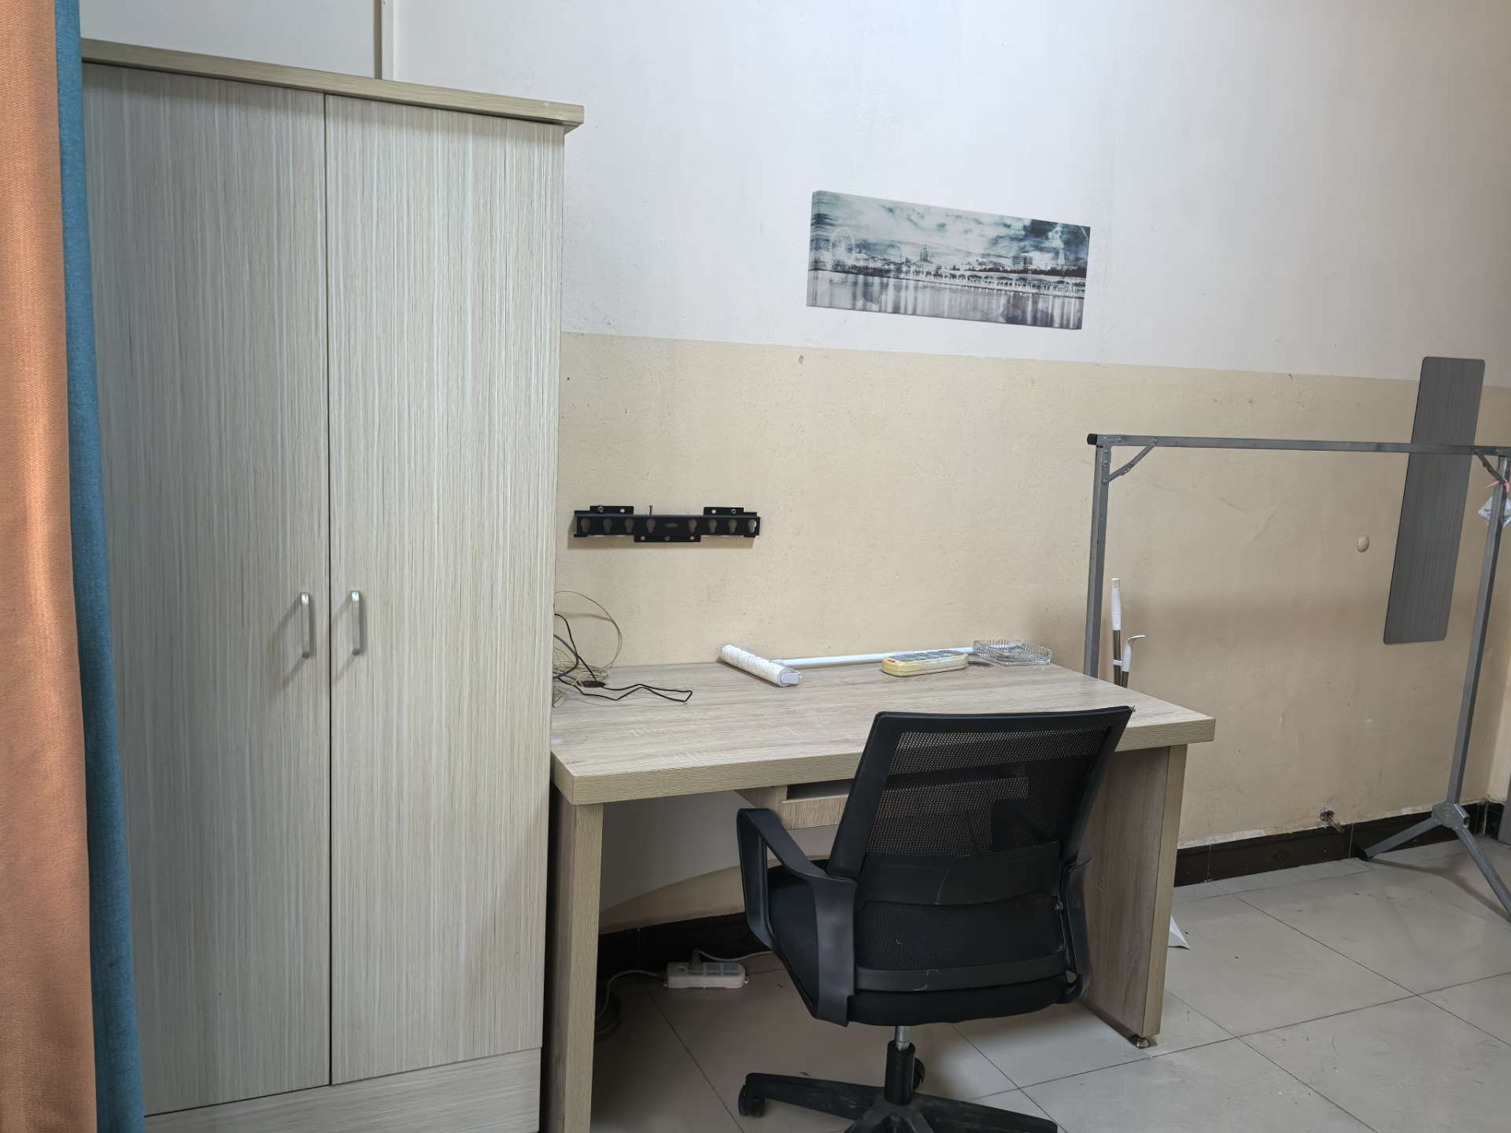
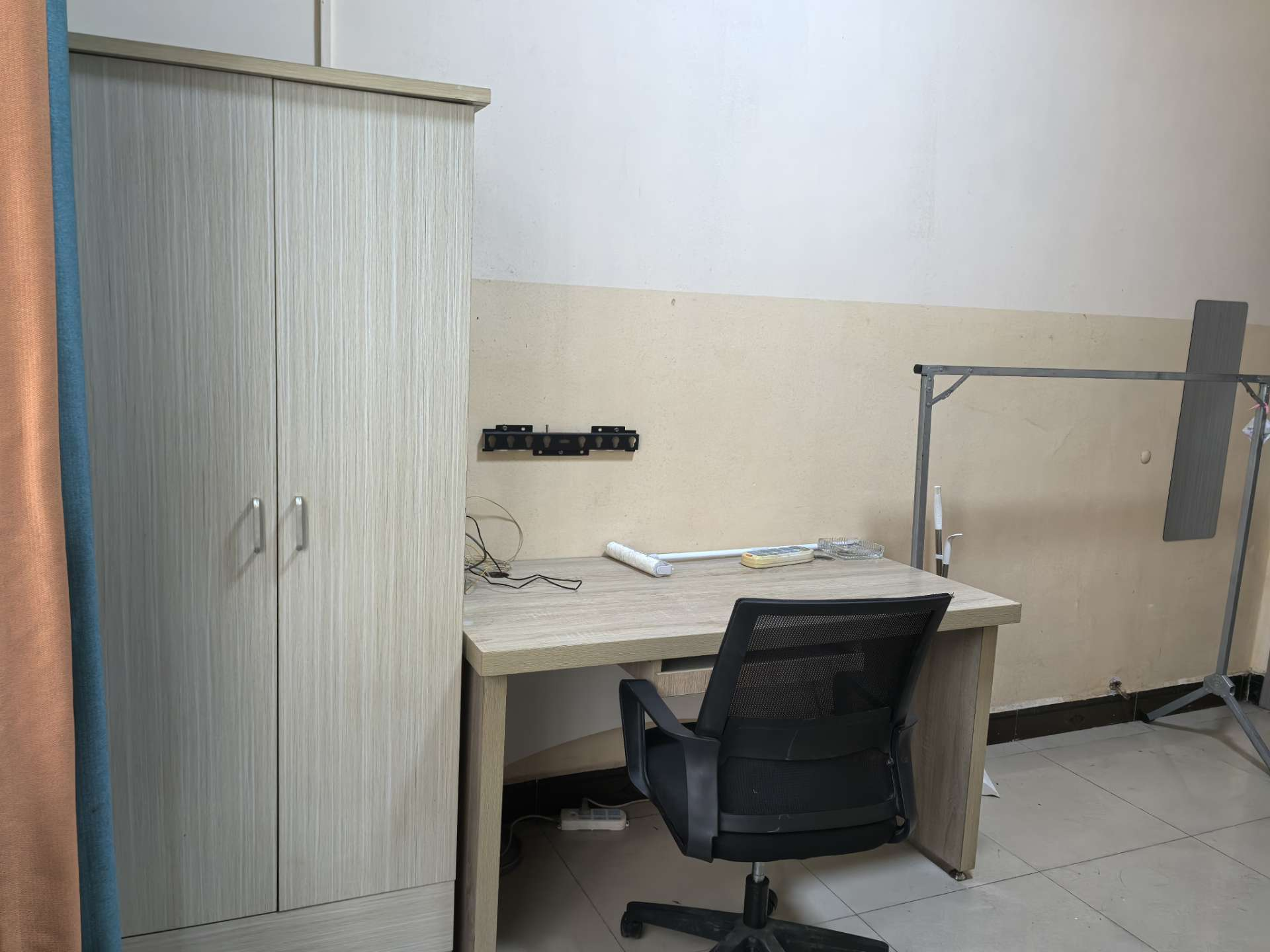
- wall art (954, 264)
